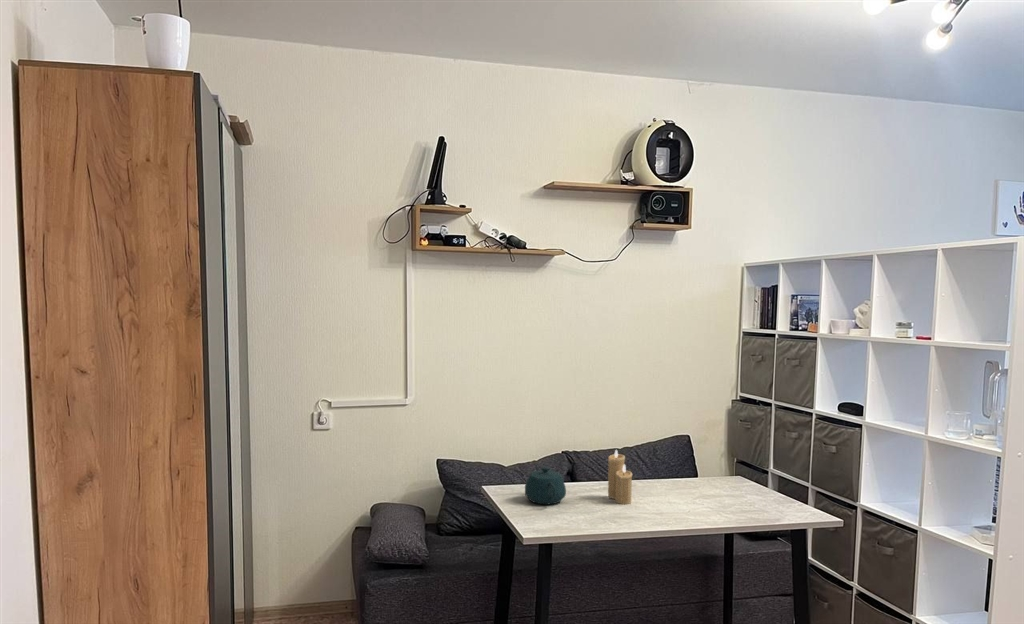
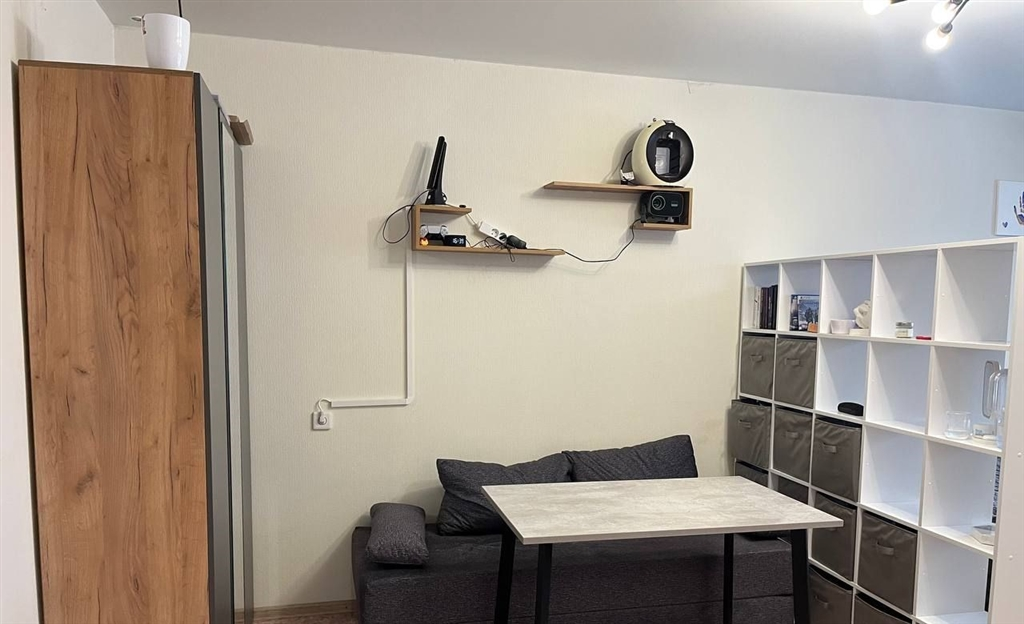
- teapot (544, 483)
- candle (620, 475)
